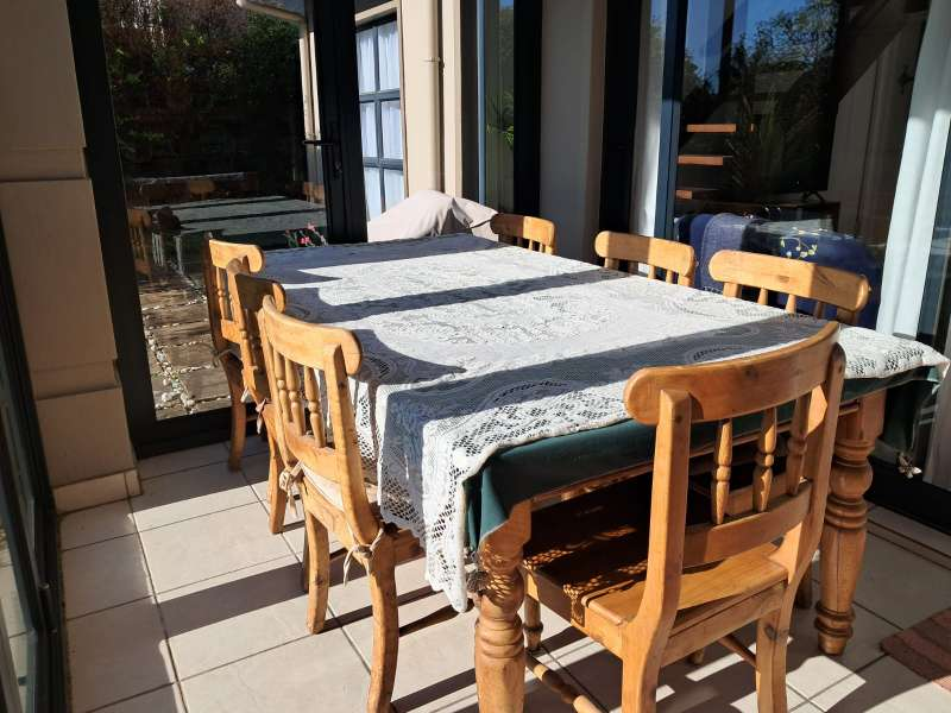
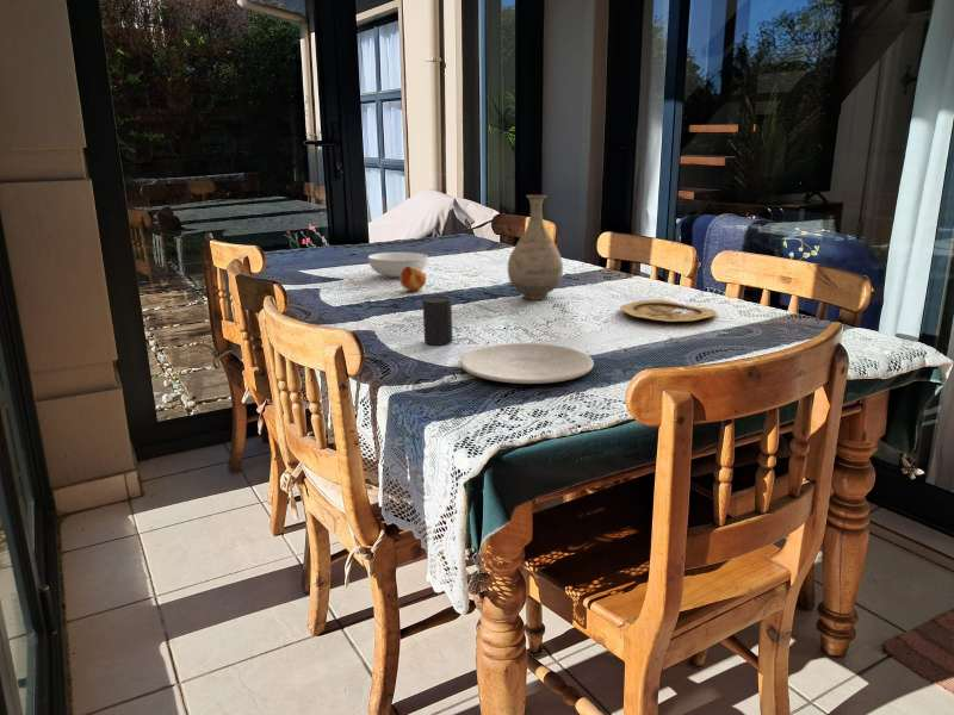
+ vase (535, 247)
+ plate (667, 311)
+ fruit (413, 278)
+ cup (438, 319)
+ plate (526, 363)
+ serving bowl (398, 265)
